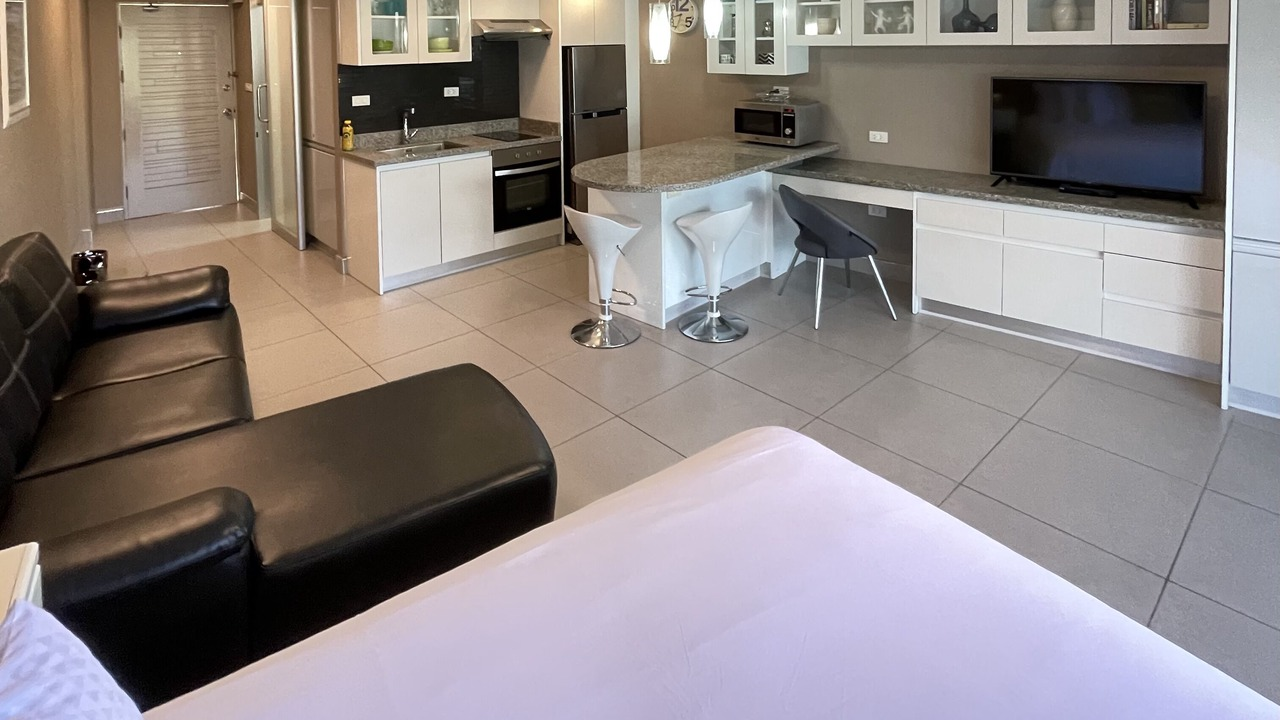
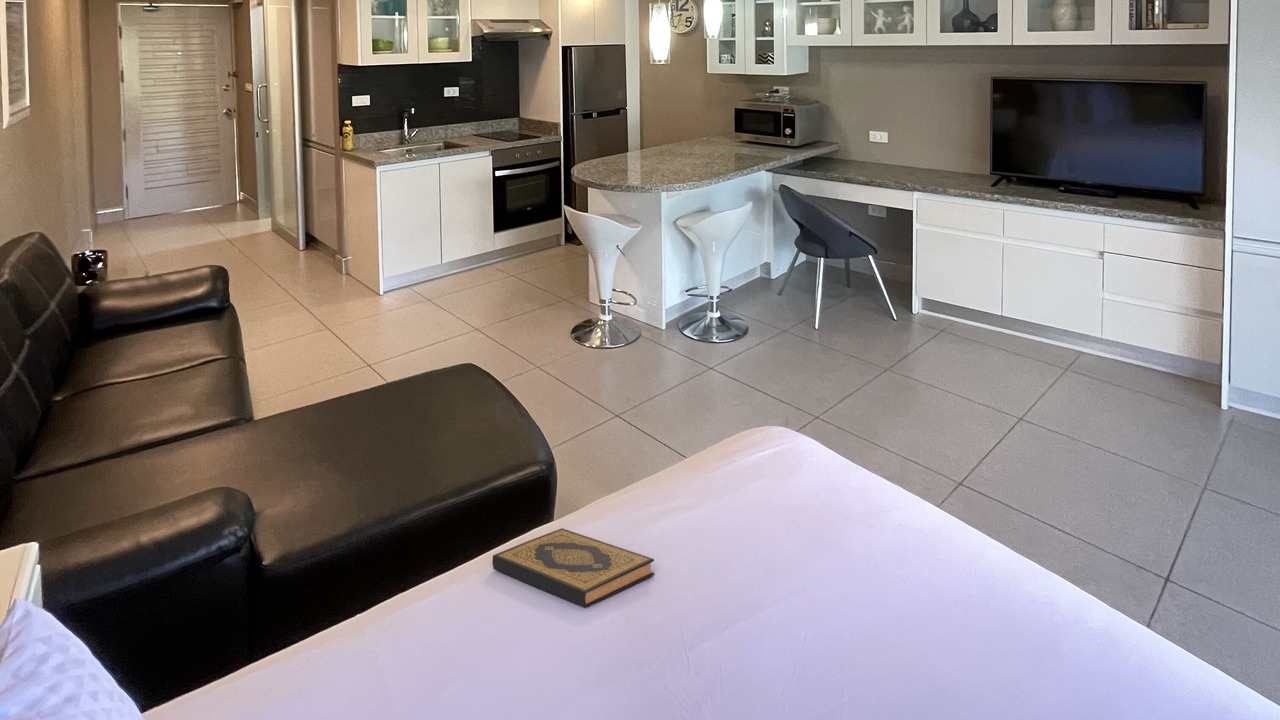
+ hardback book (572, 564)
